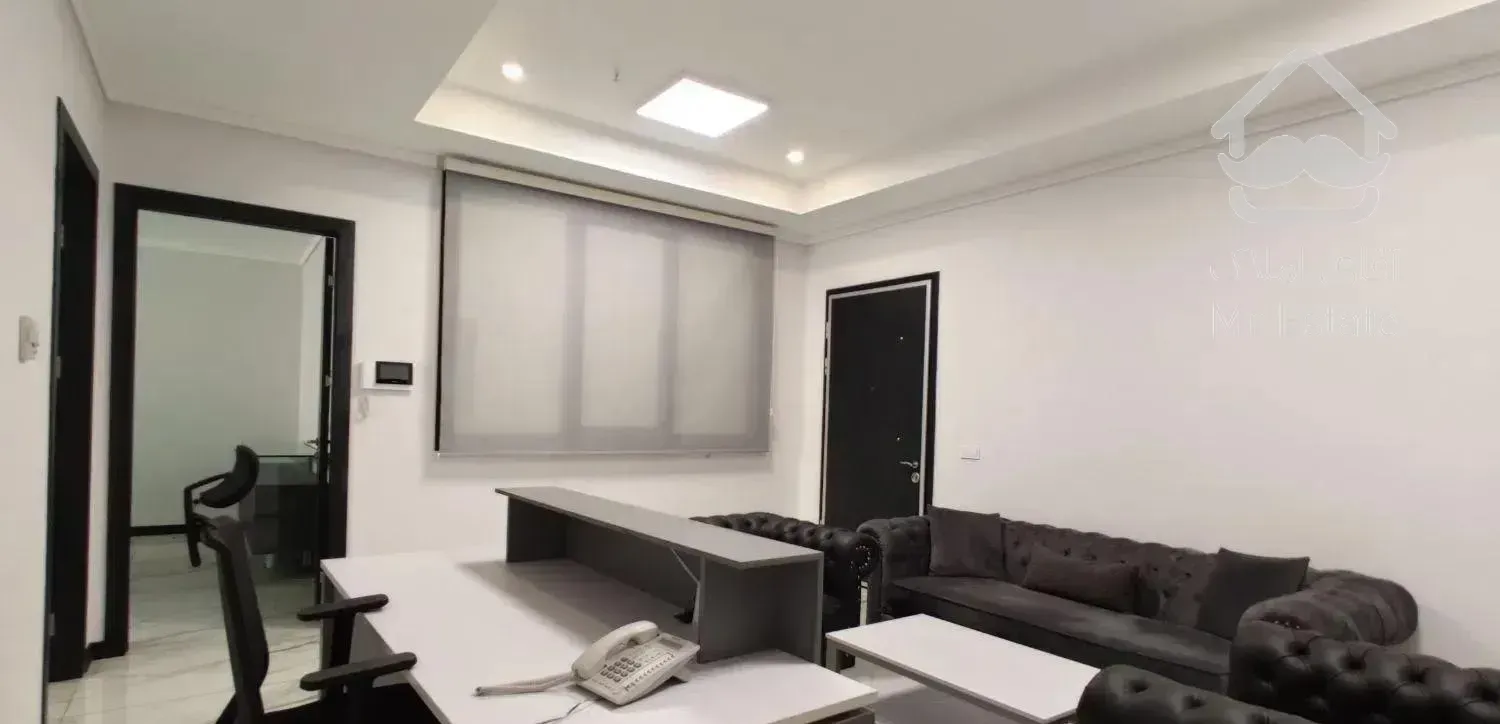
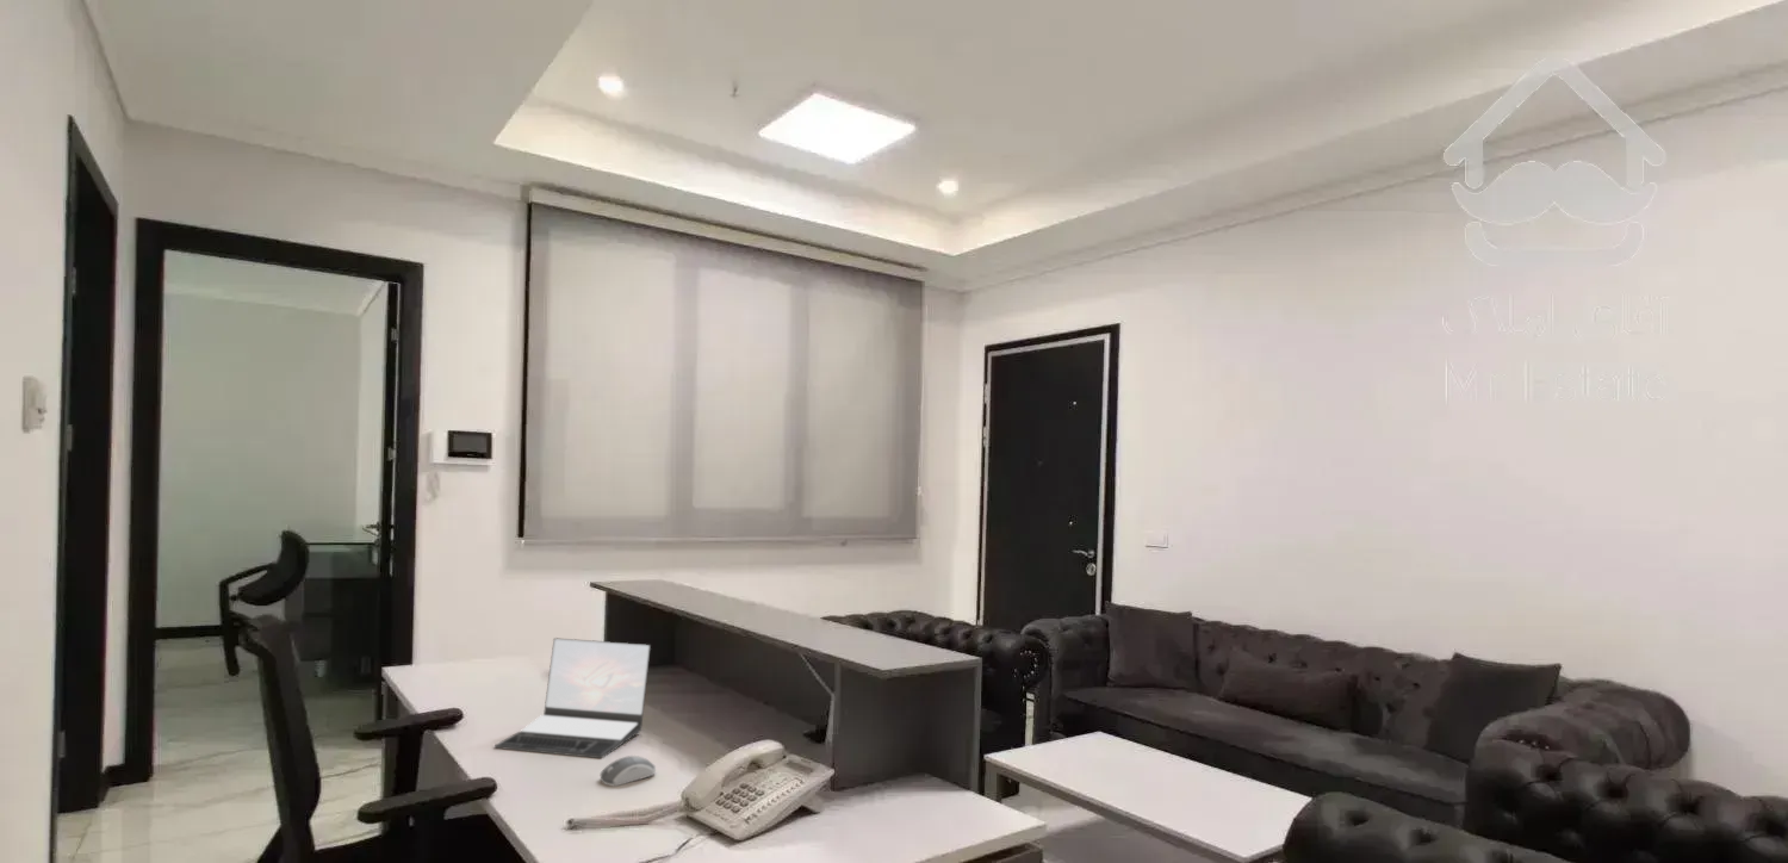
+ laptop (576, 694)
+ computer mouse (628, 766)
